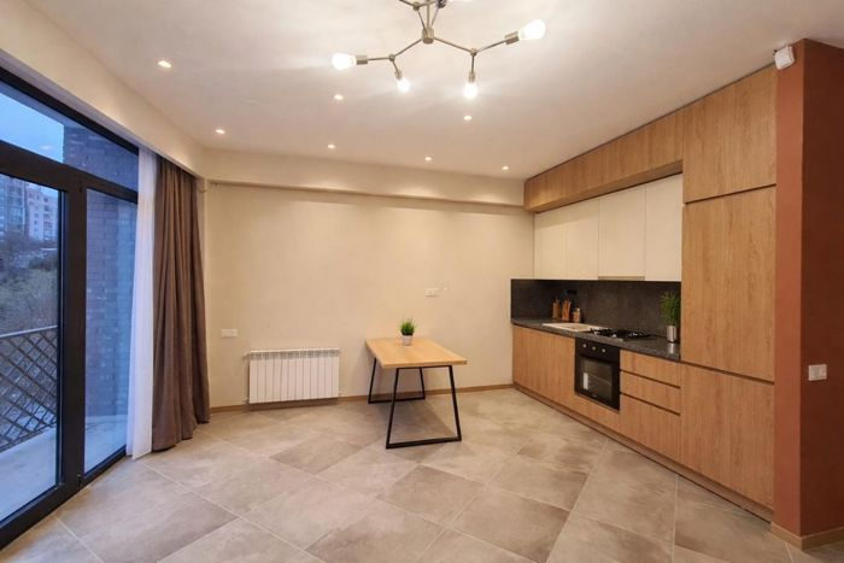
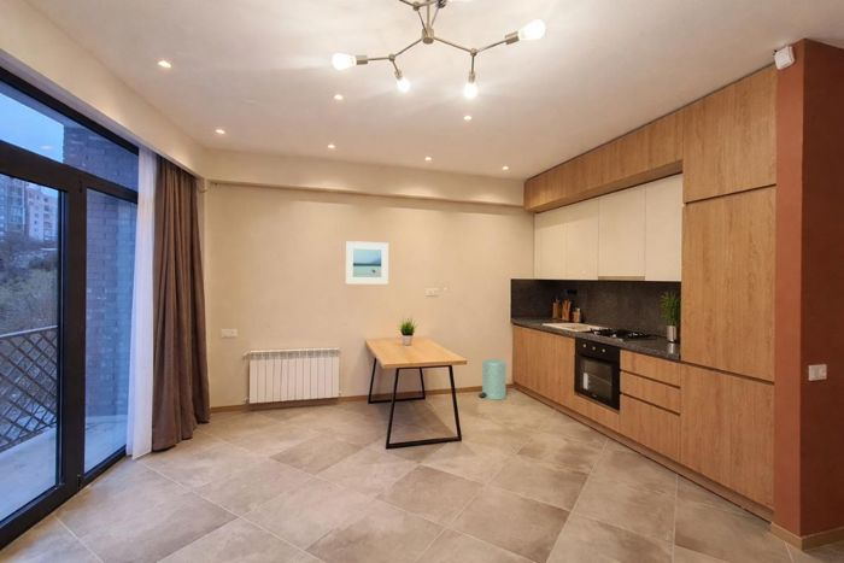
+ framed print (367, 263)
+ trash can (492, 379)
